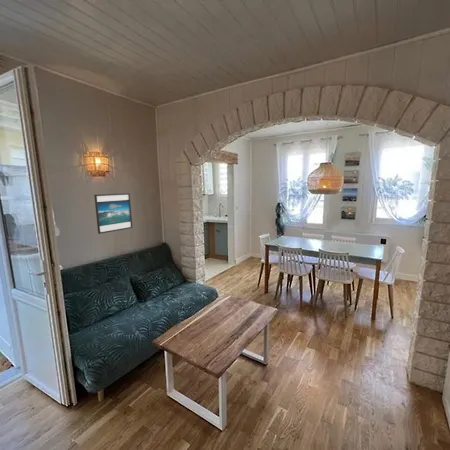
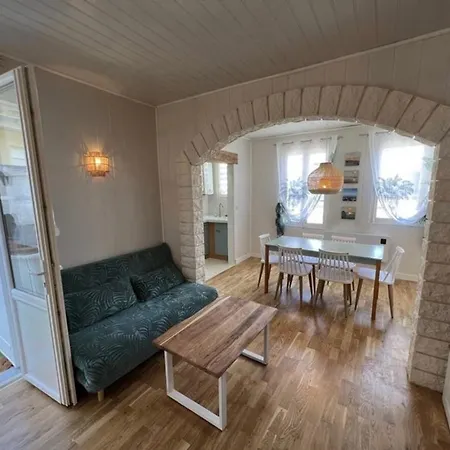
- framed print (114, 212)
